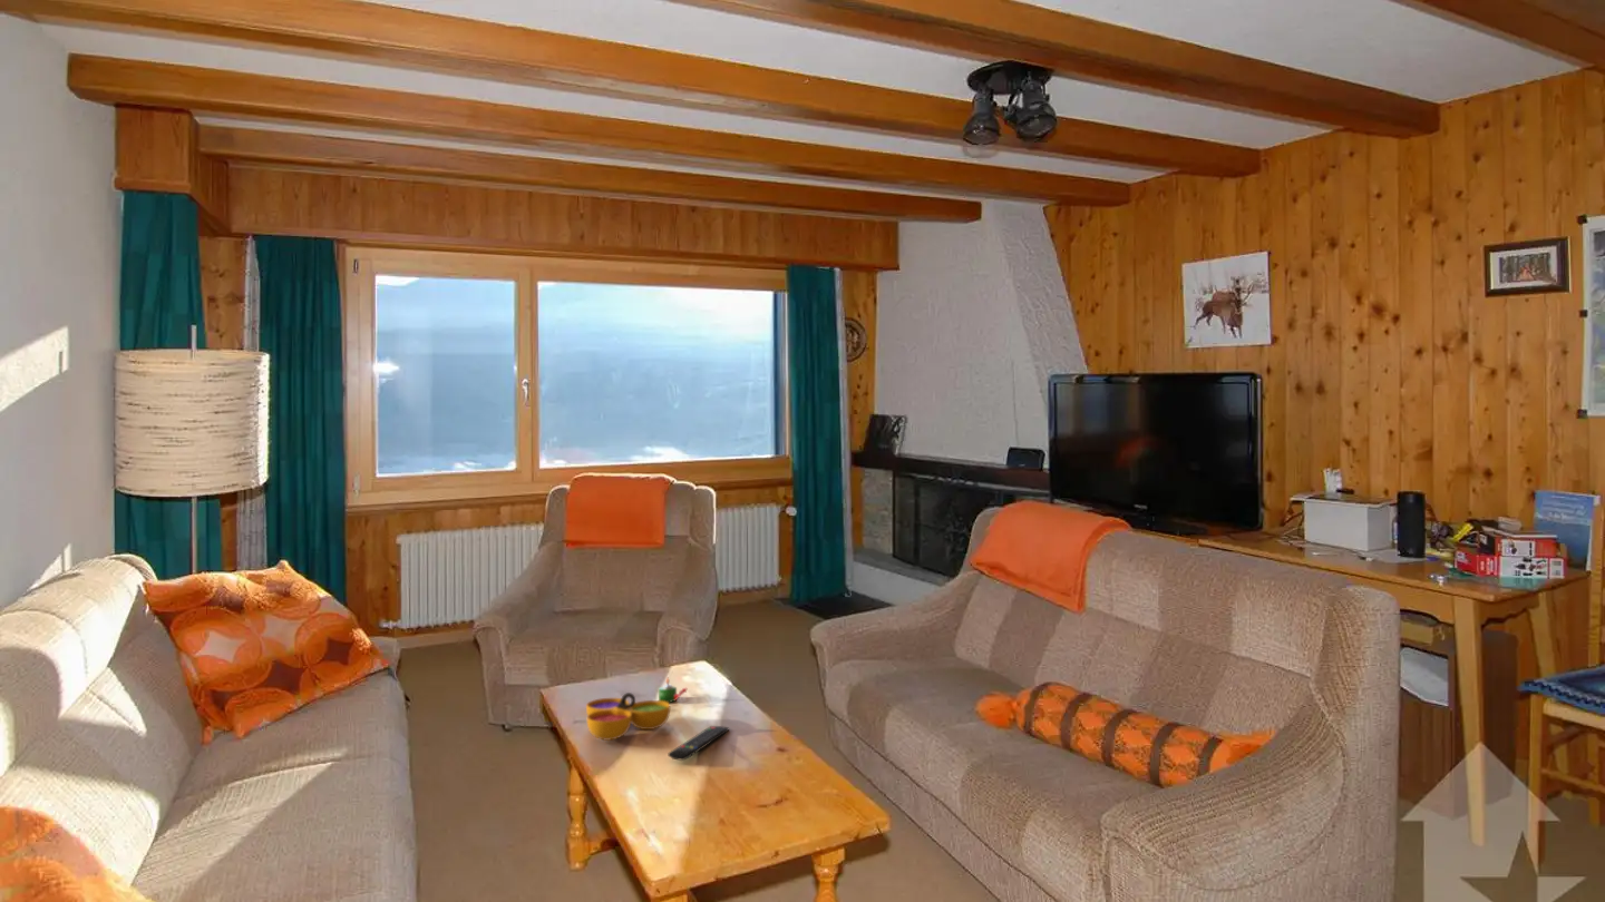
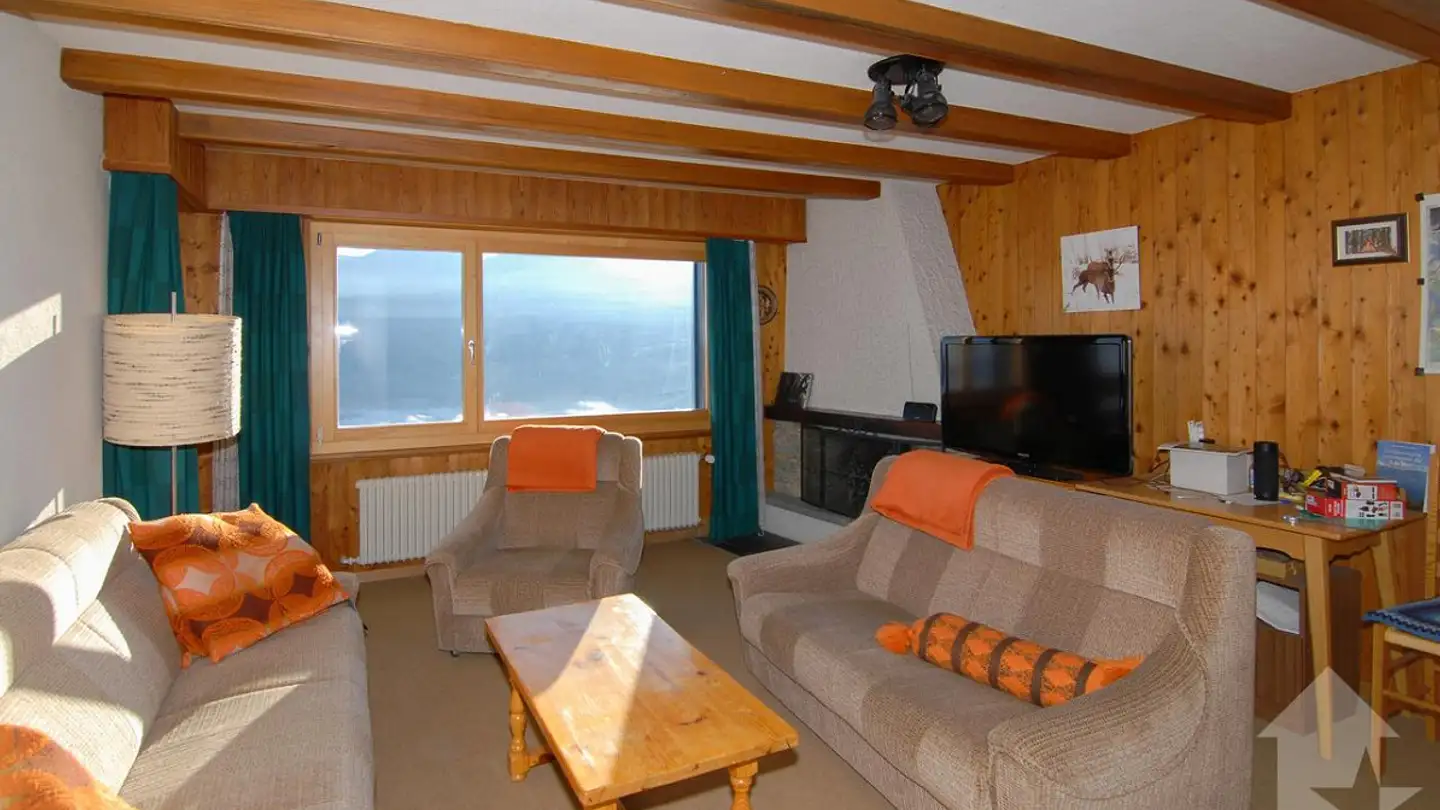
- remote control (700, 742)
- candle (674, 688)
- decorative bowl (619, 713)
